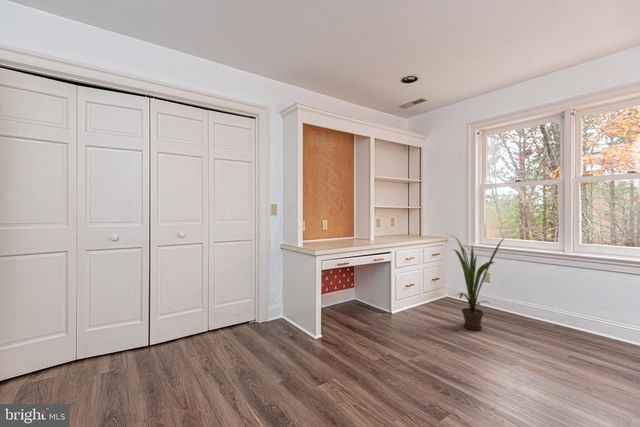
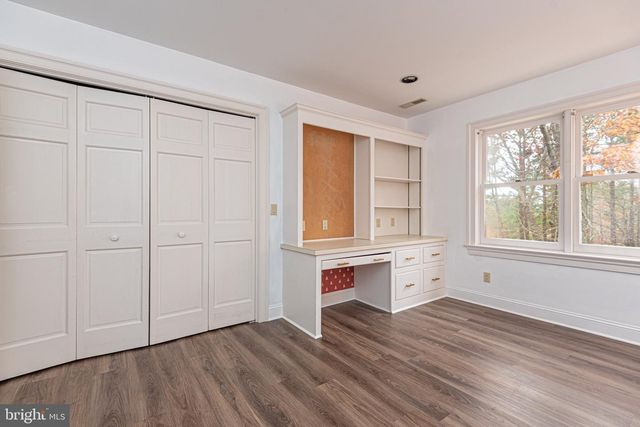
- house plant (467, 281)
